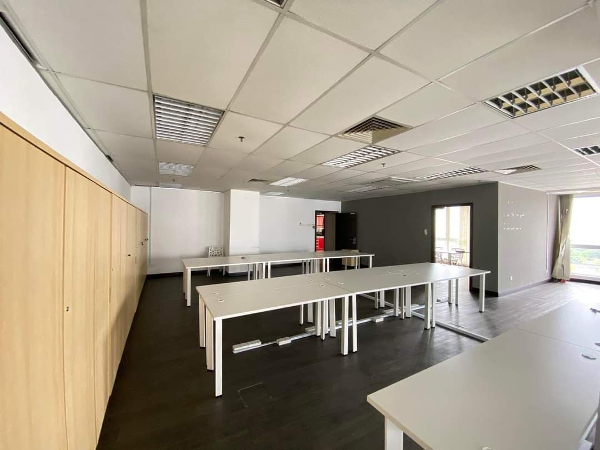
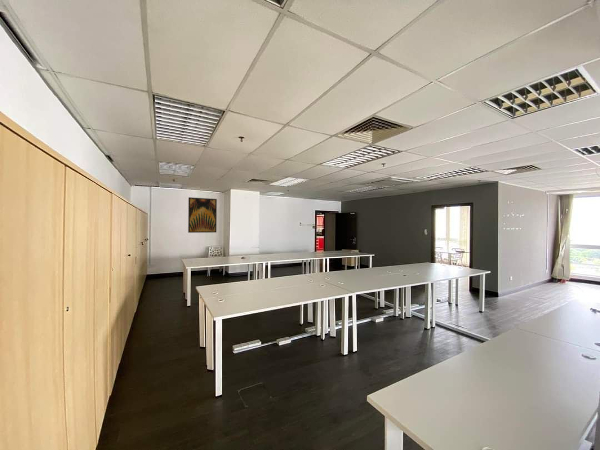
+ wall art (202, 215)
